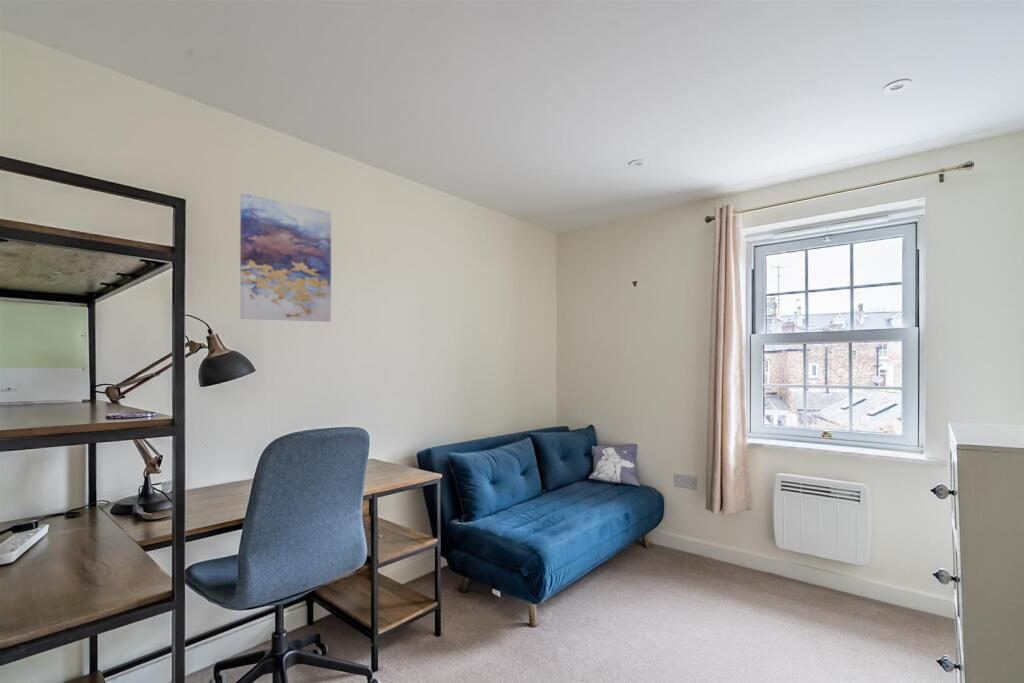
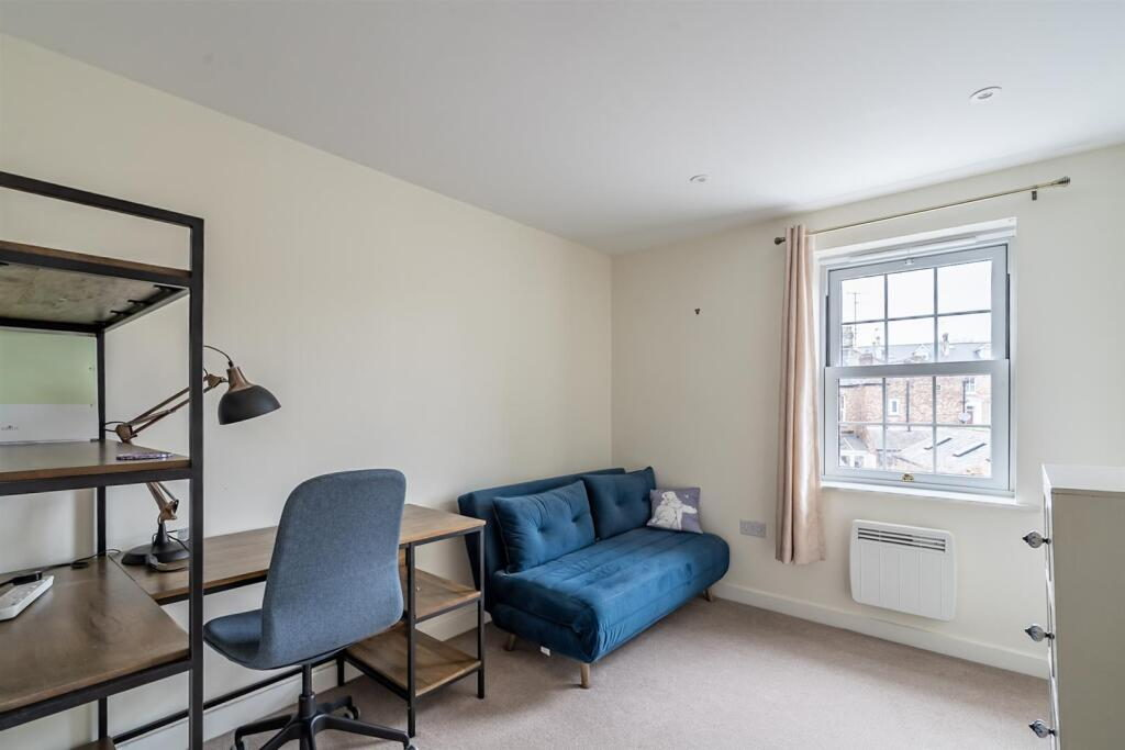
- wall art (288, 262)
